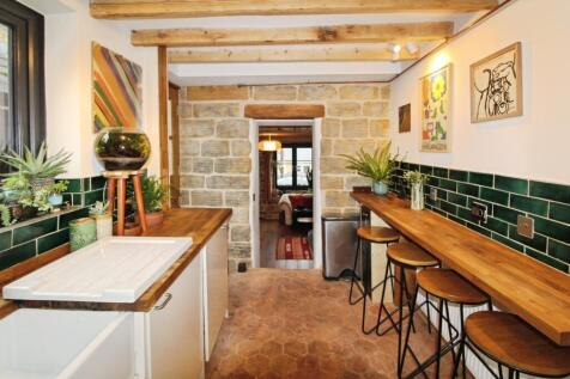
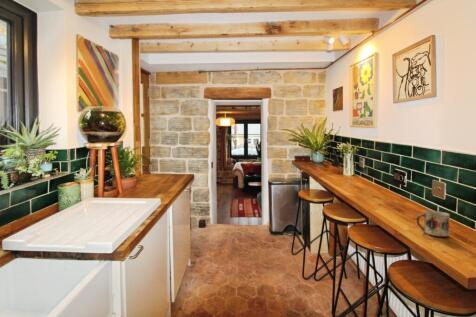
+ mug (434, 223)
